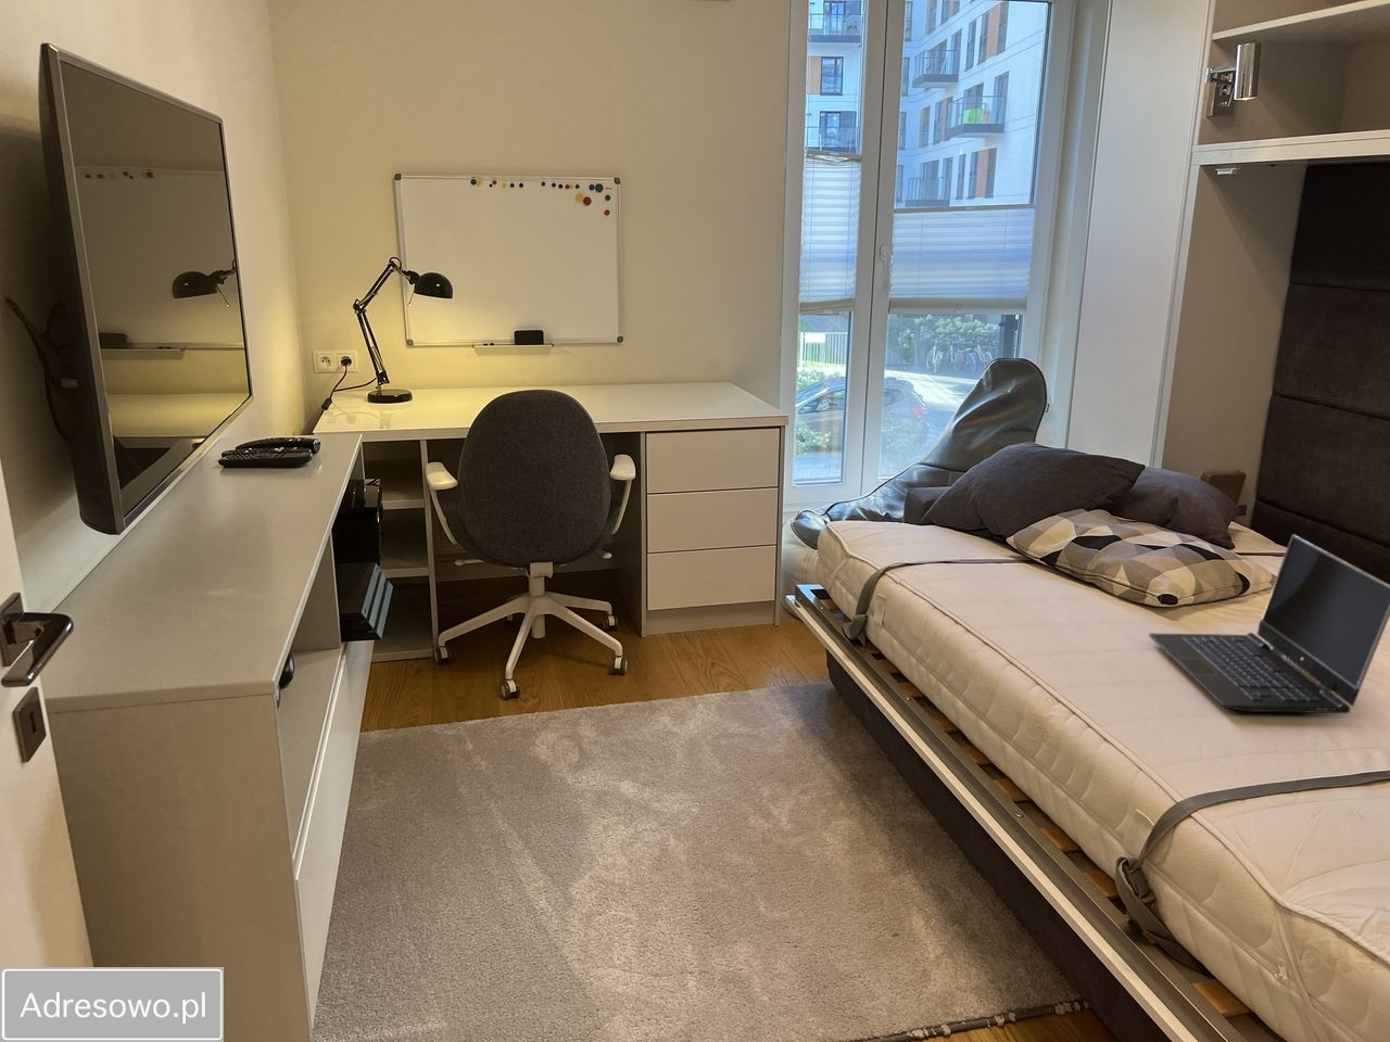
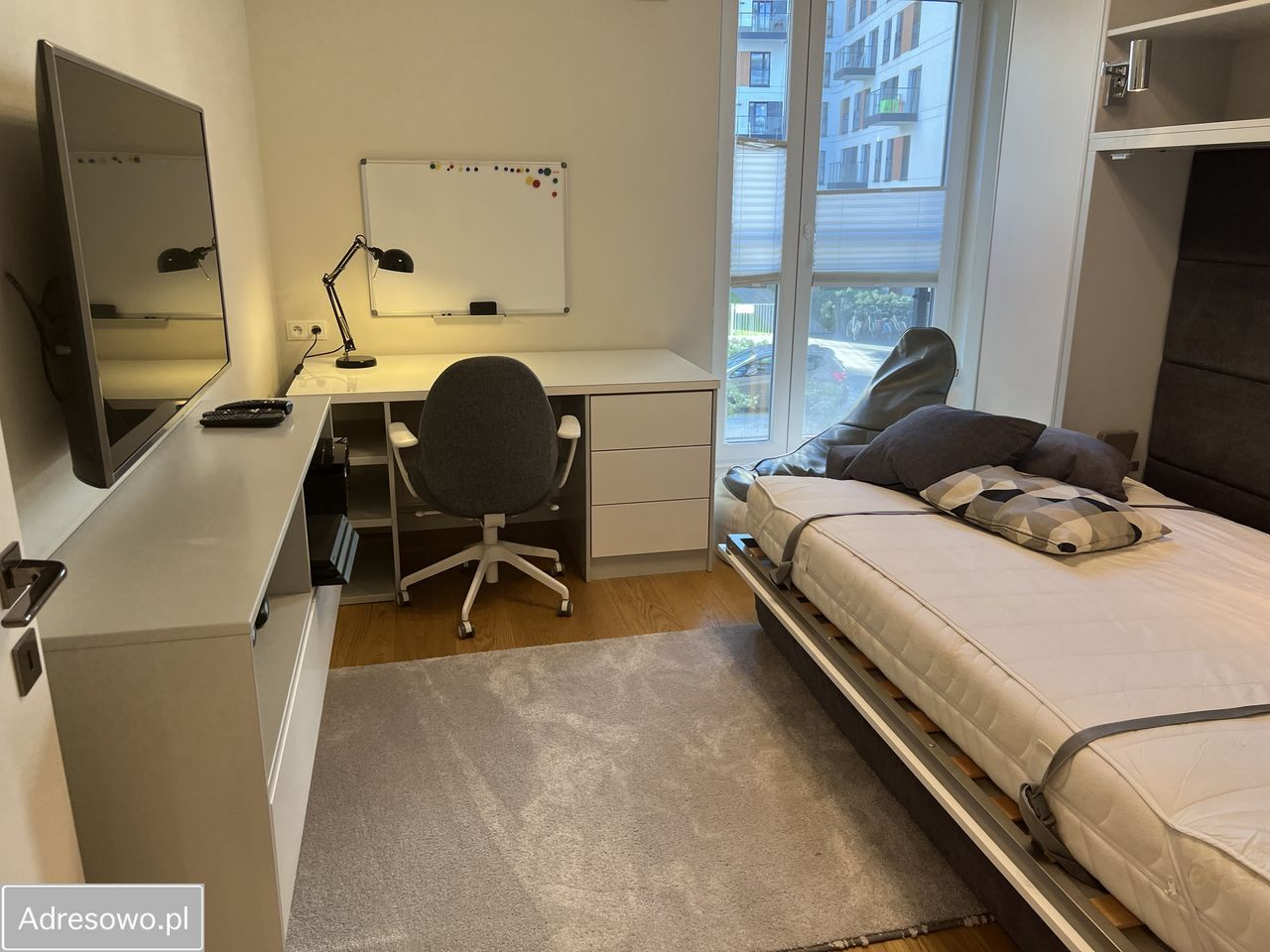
- laptop computer (1261, 617)
